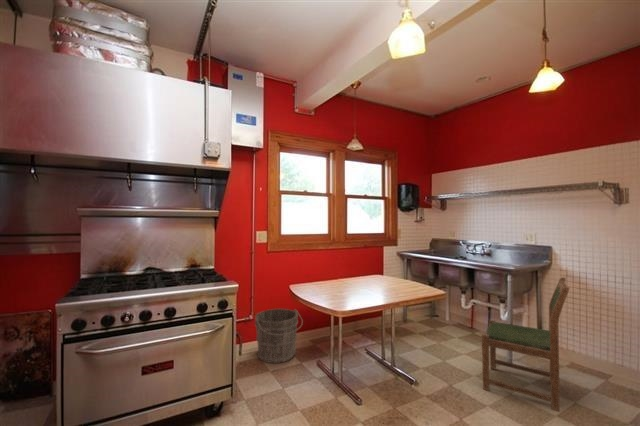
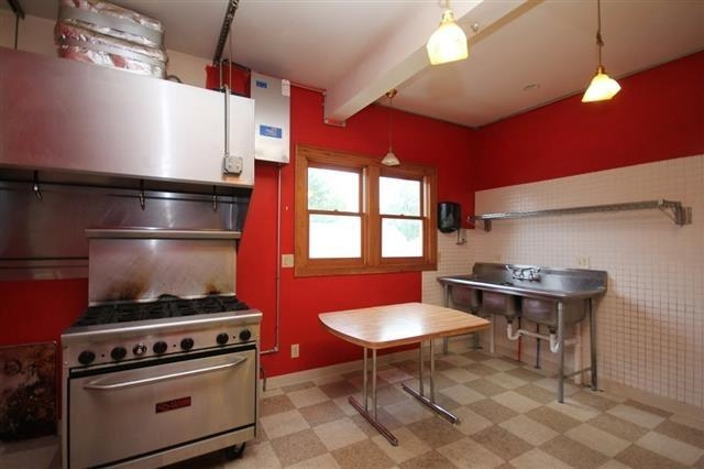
- bucket (277, 334)
- dining chair (524, 332)
